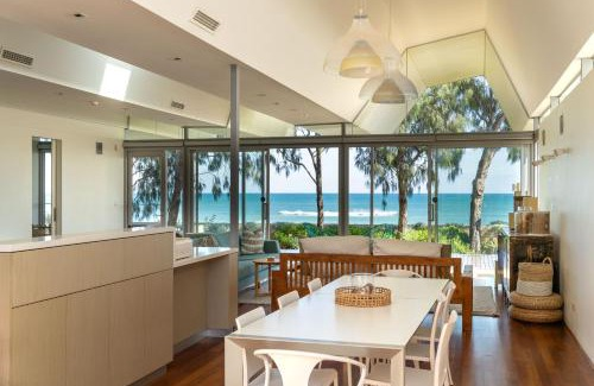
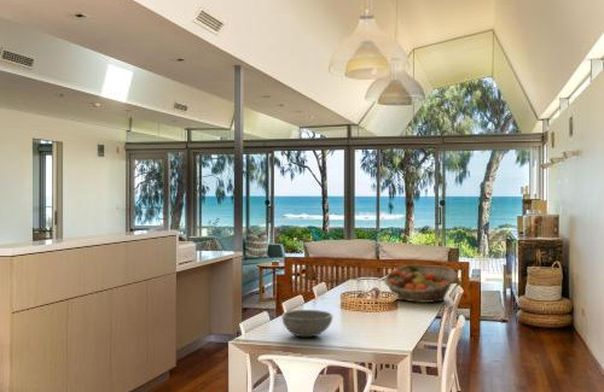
+ bowl (307, 324)
+ fruit basket (419, 282)
